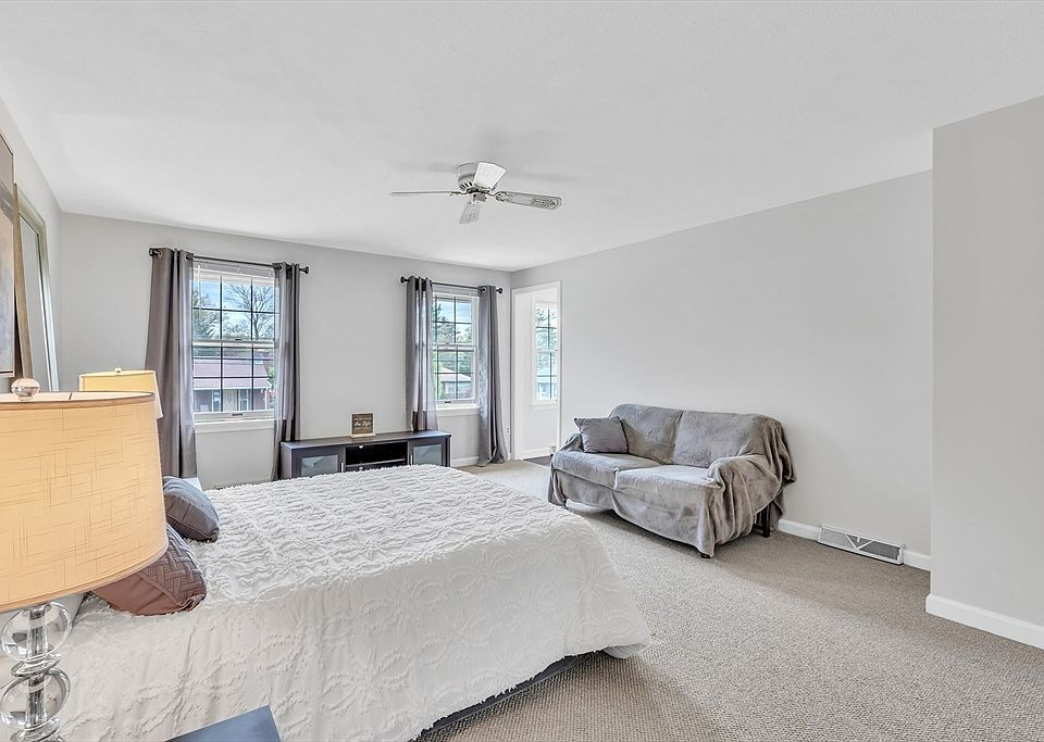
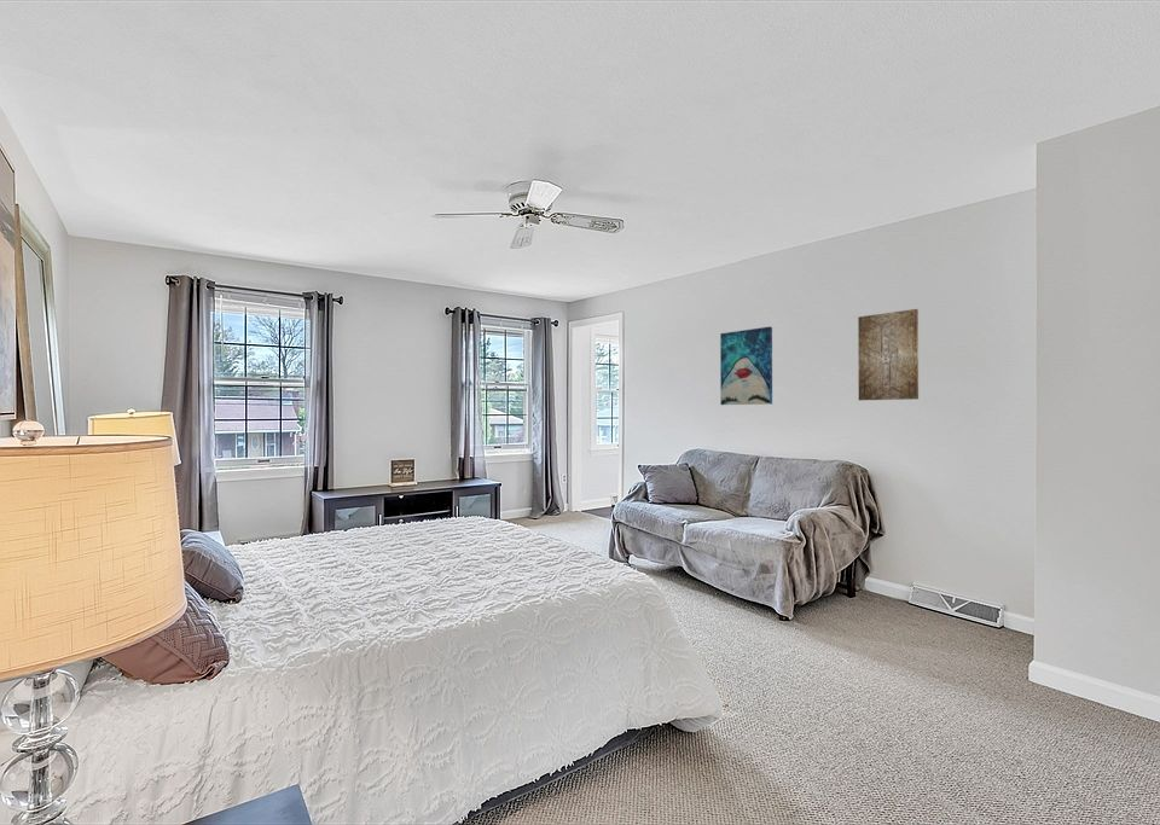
+ wall art (744, 367)
+ wall art (887, 356)
